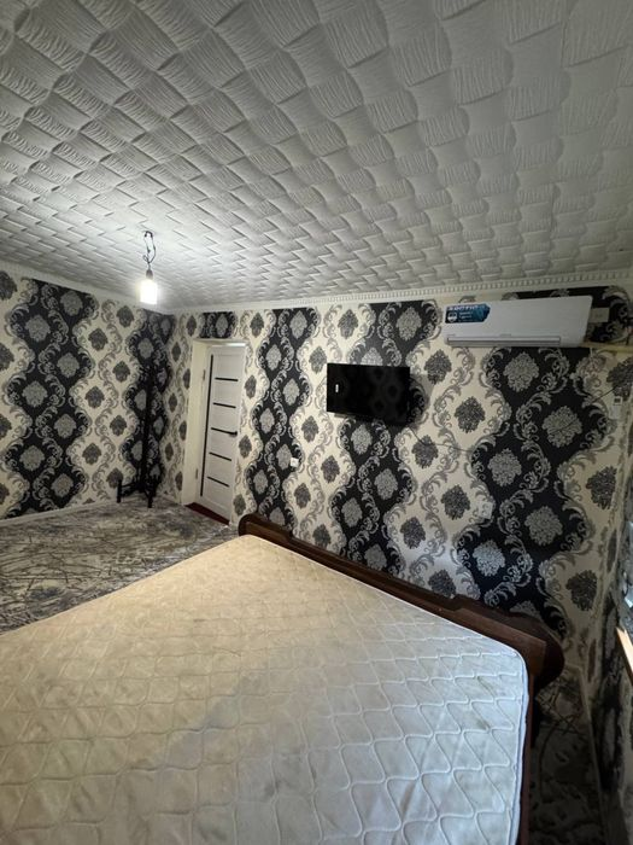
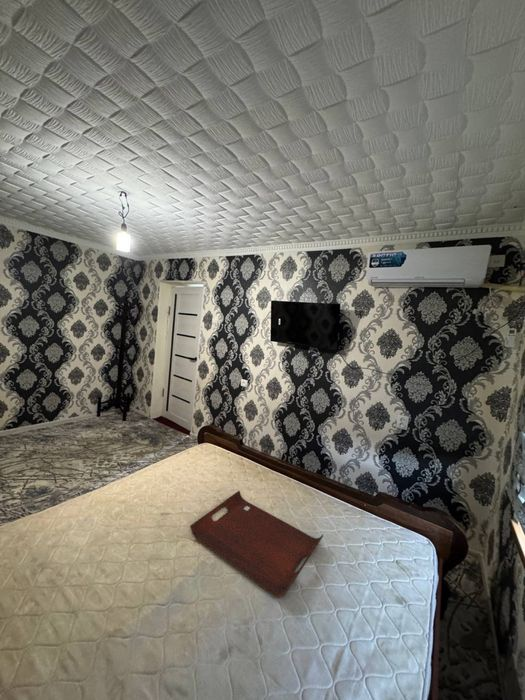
+ serving tray (256, 534)
